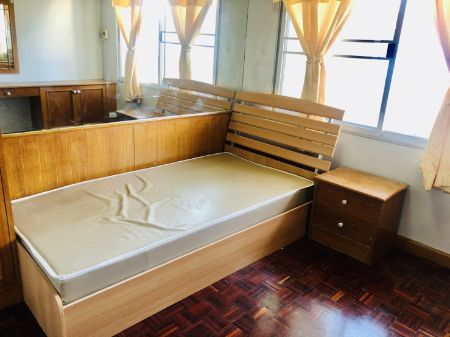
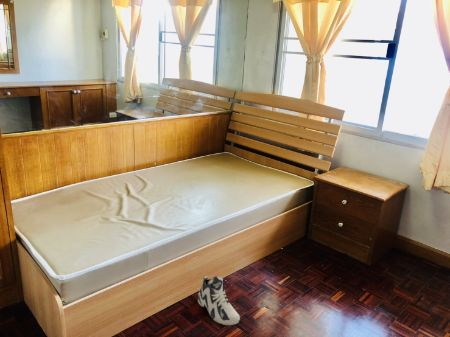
+ sneaker (219, 296)
